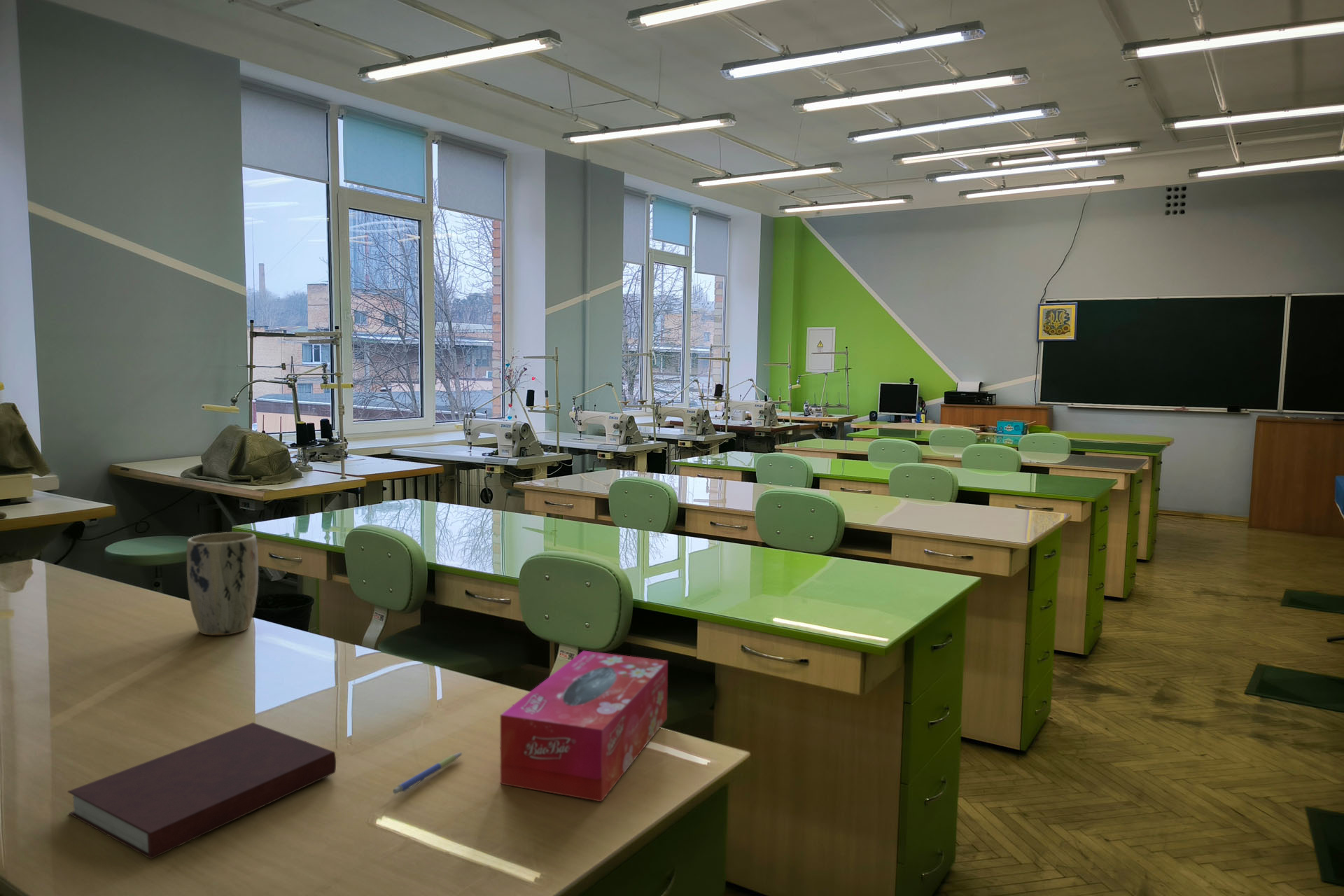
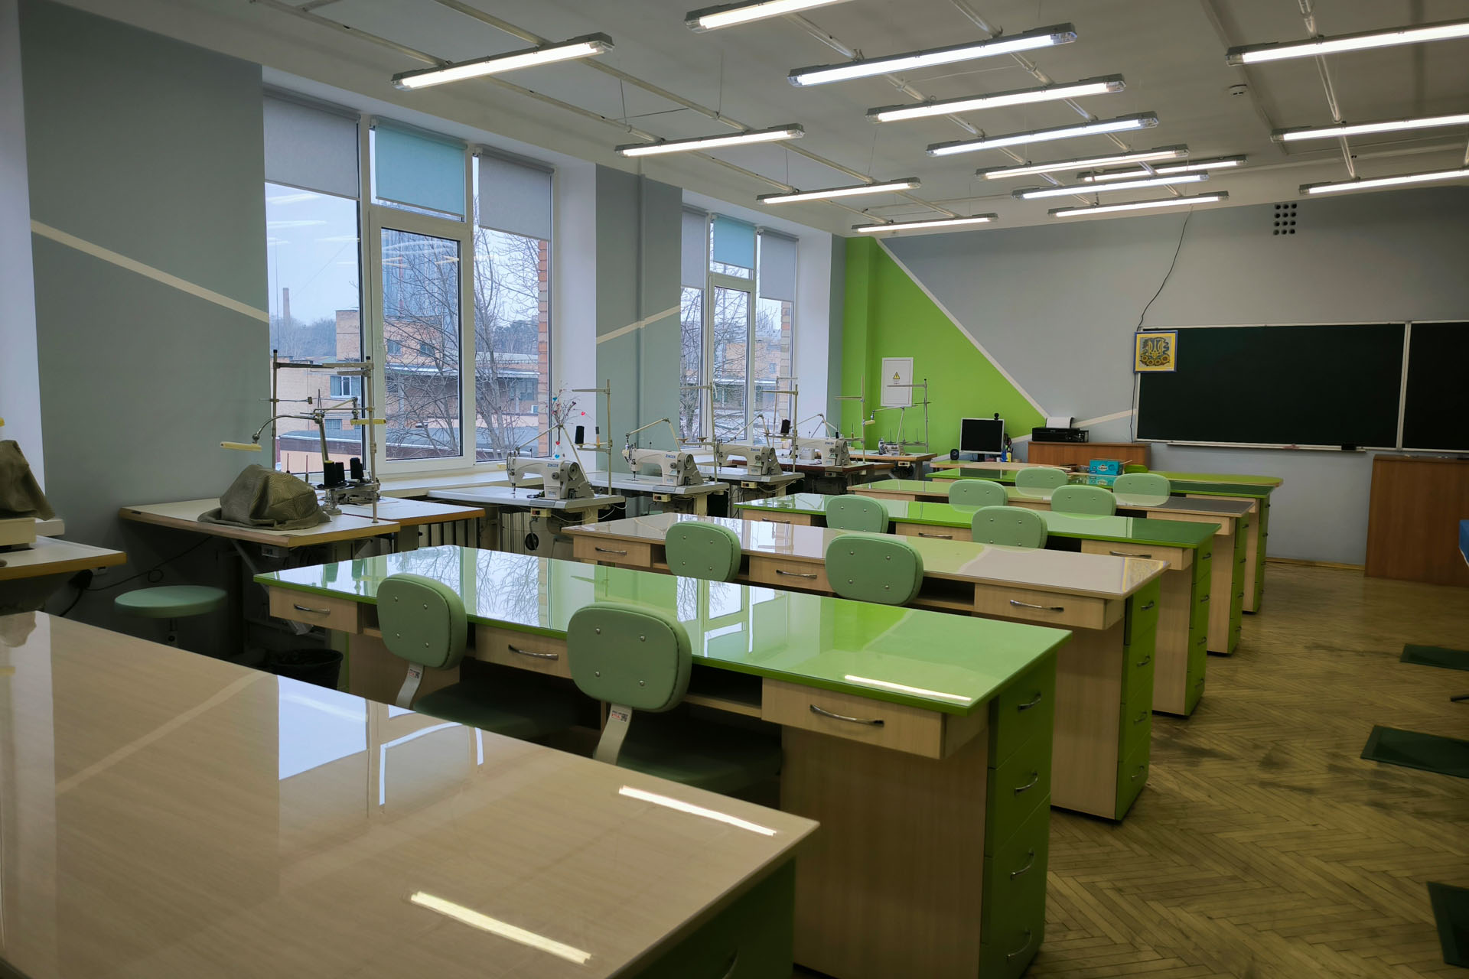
- pen (430, 771)
- plant pot (223, 583)
- tissue box (591, 717)
- notebook (209, 781)
